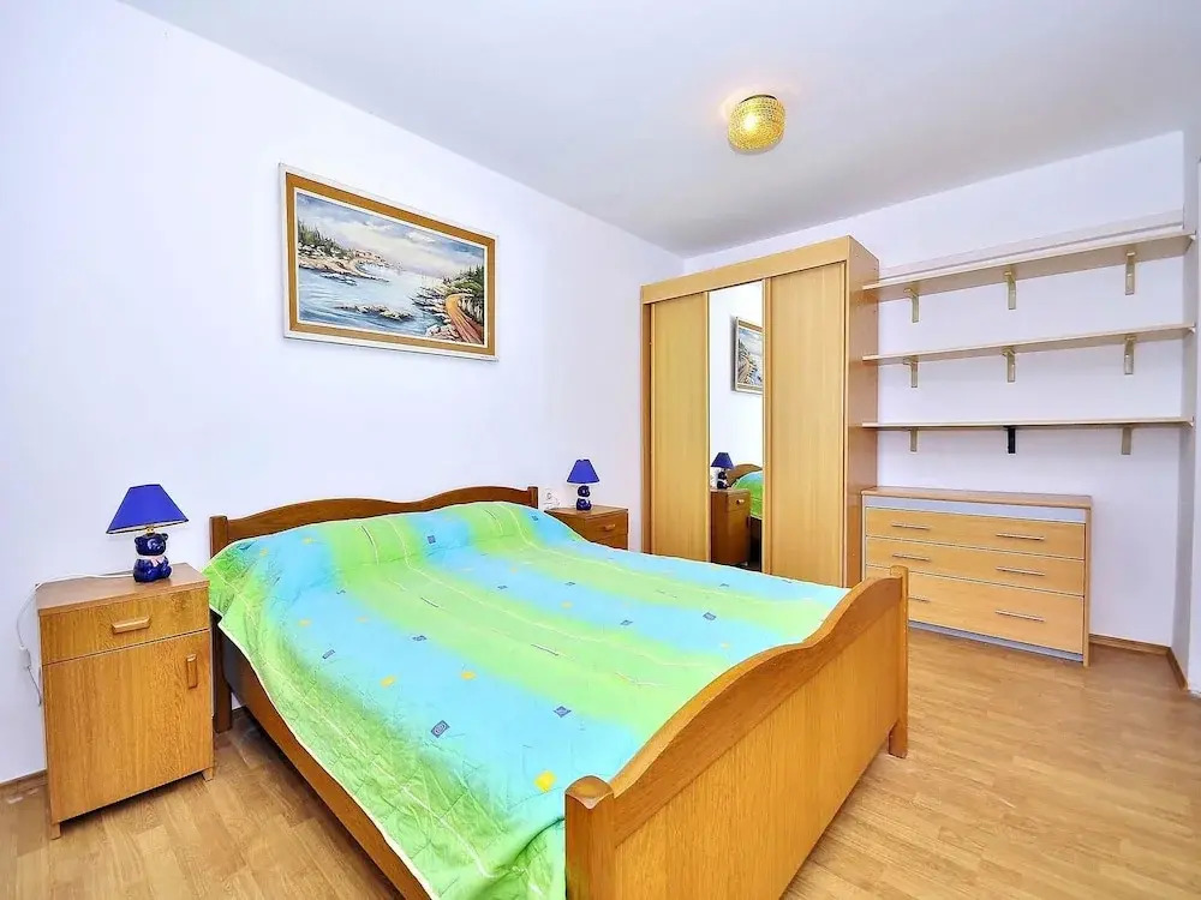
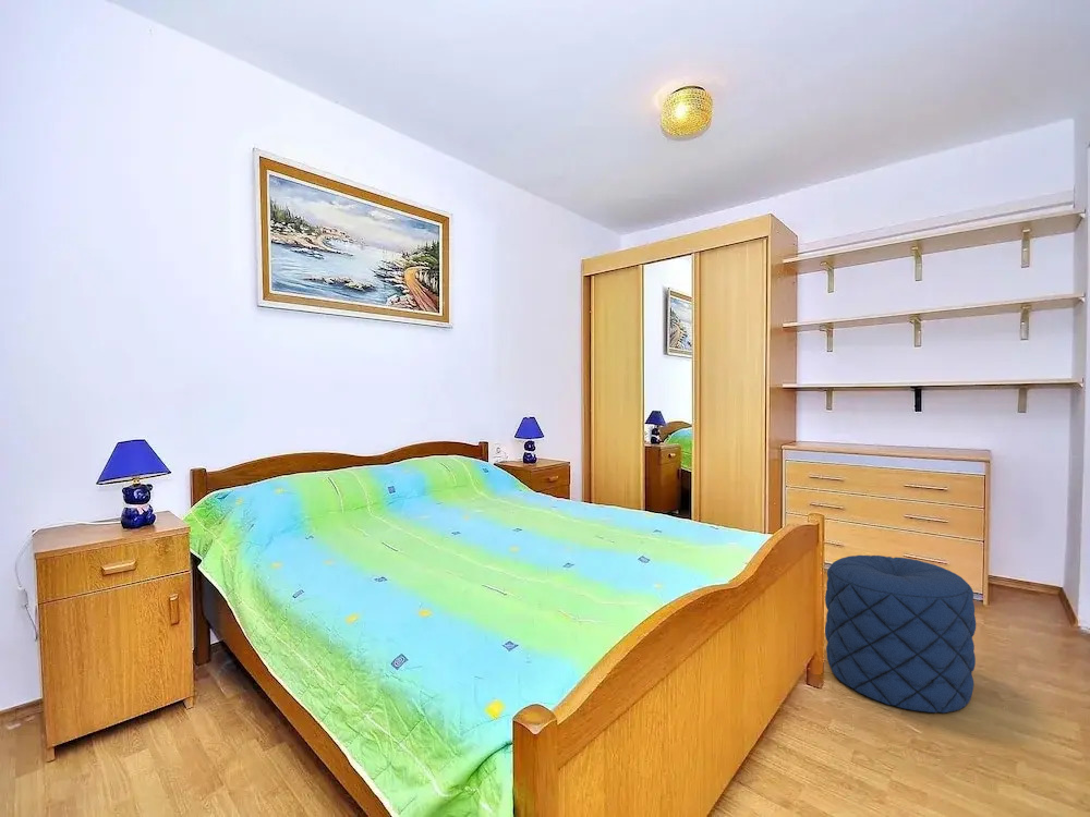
+ pouf (896, 622)
